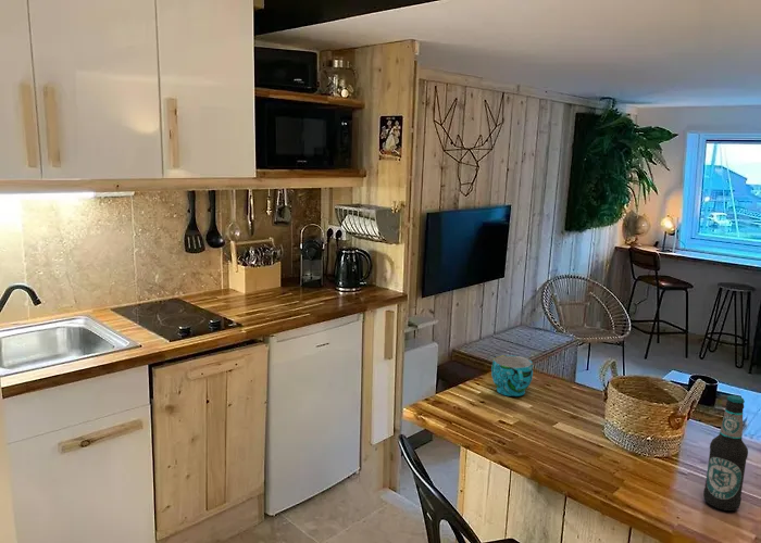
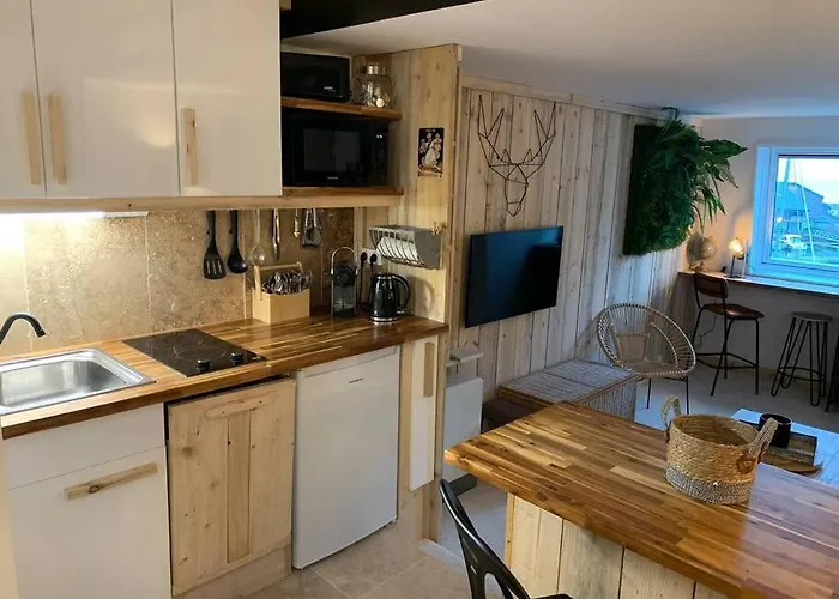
- bottle (728, 451)
- cup (513, 377)
